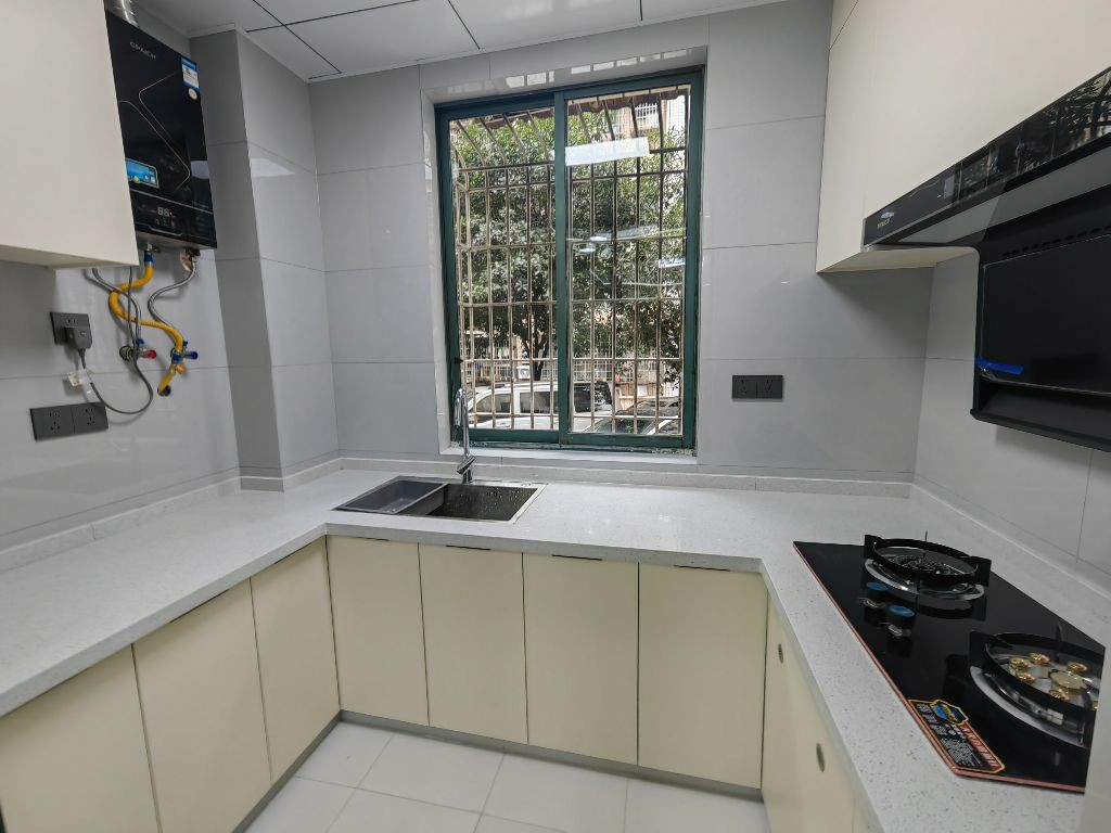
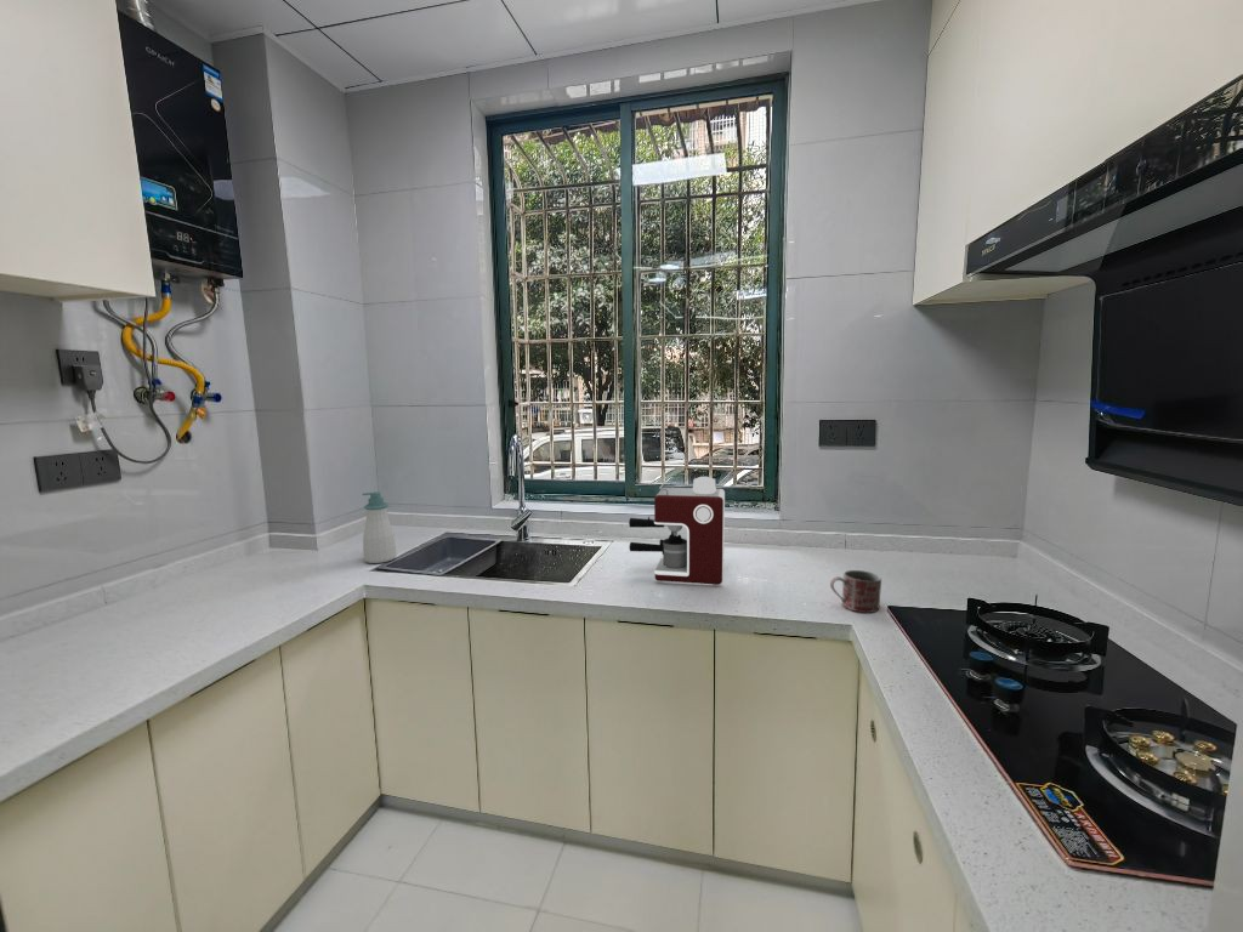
+ mug (855, 590)
+ soap bottle (378, 525)
+ coffee maker (675, 525)
